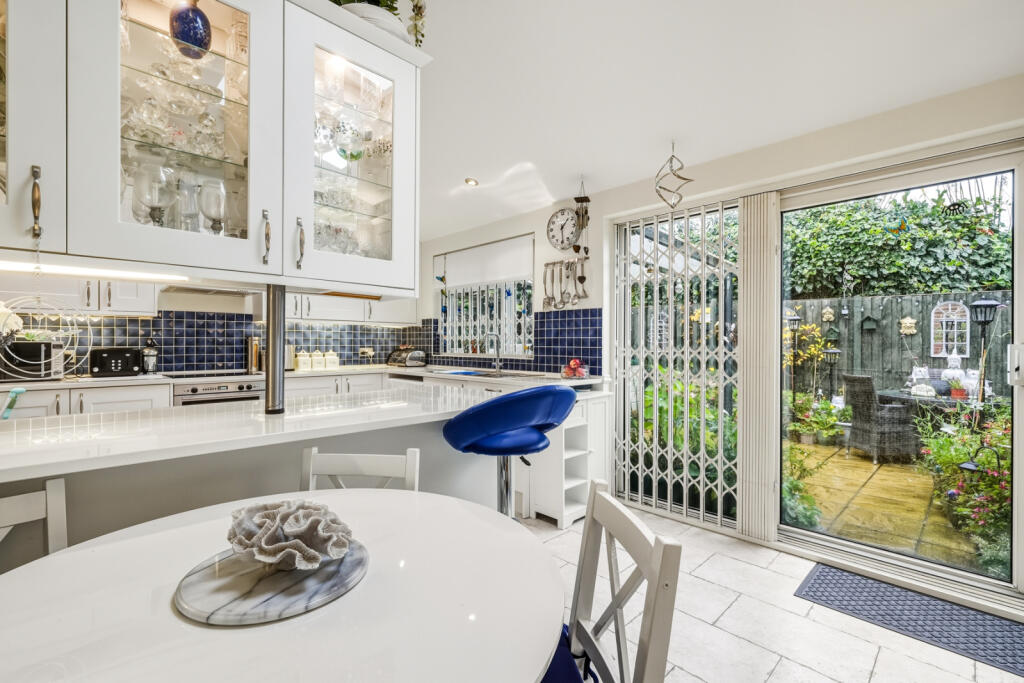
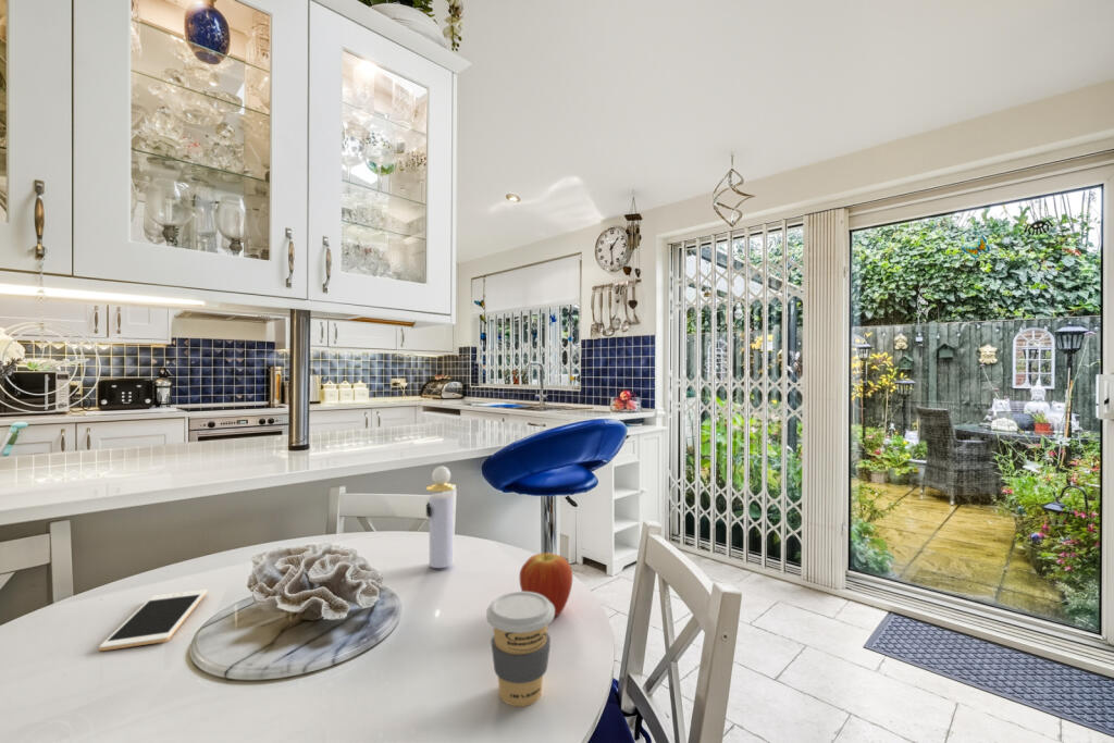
+ cell phone (159, 616)
+ fruit (546, 581)
+ perfume bottle (441, 517)
+ coffee cup (520, 649)
